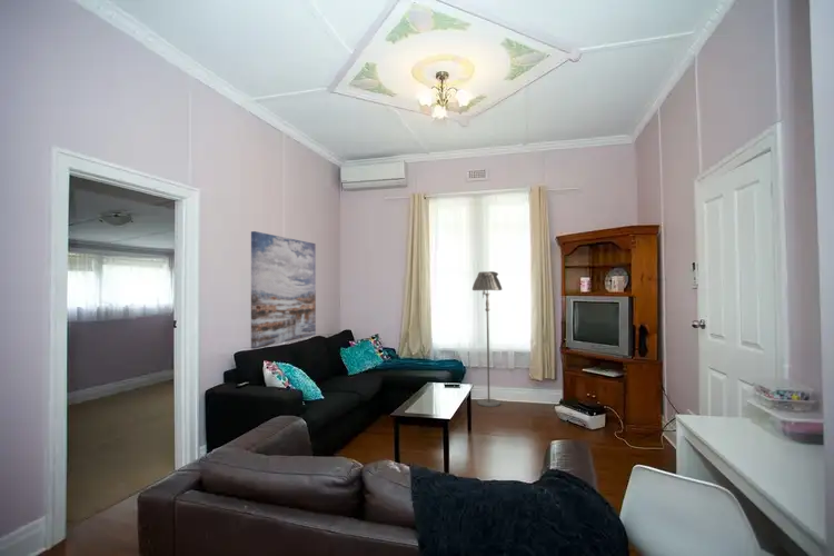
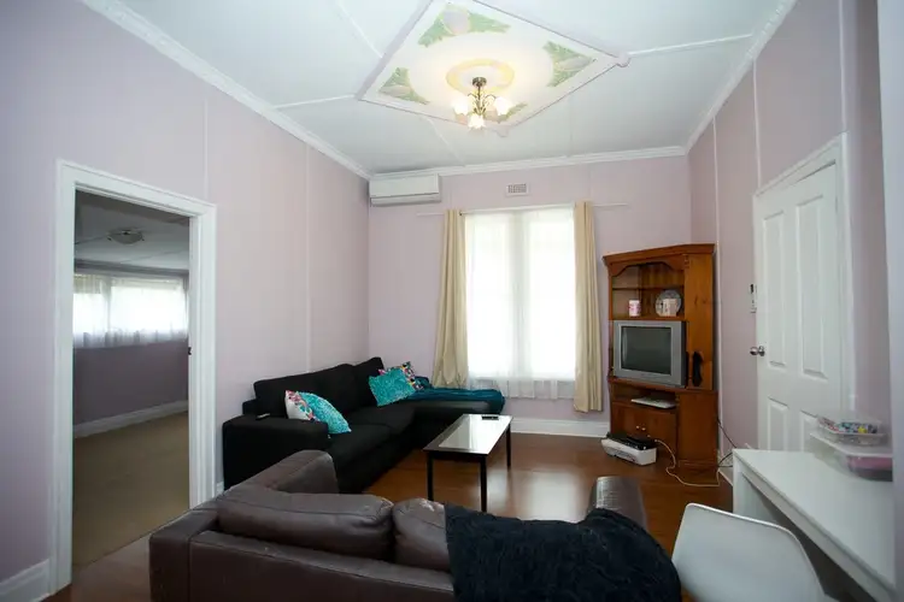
- wall art (287, 289)
- floor lamp (487, 337)
